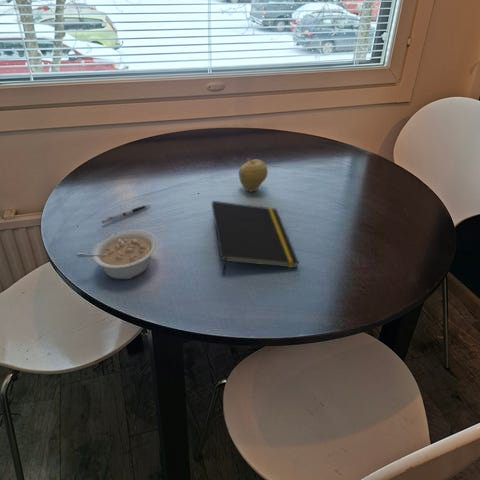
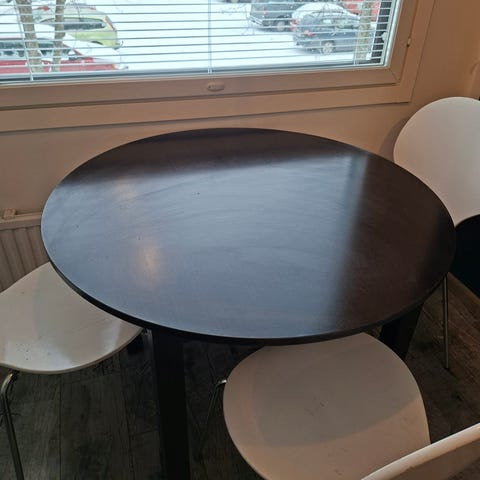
- notepad (251, 231)
- fruit (253, 172)
- legume (124, 256)
- pen (127, 212)
